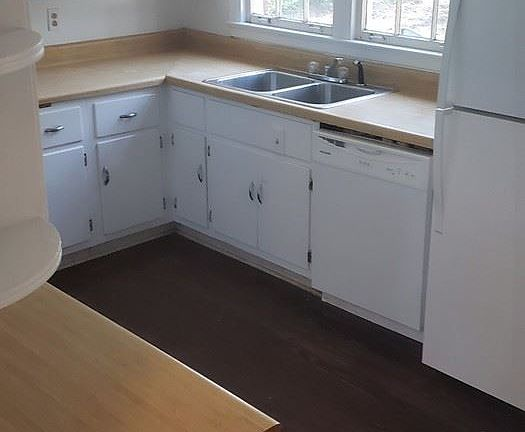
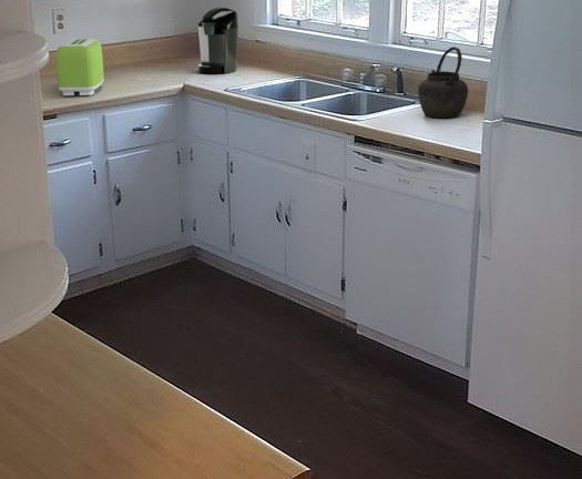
+ toaster (80, 65)
+ coffee maker (211, 38)
+ kettle (442, 80)
